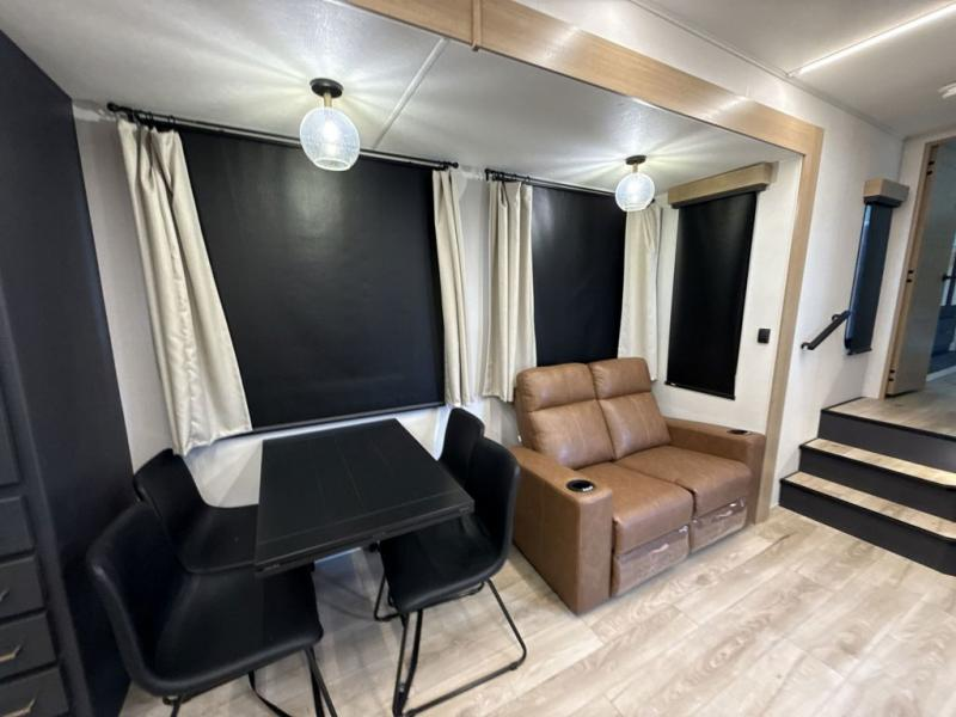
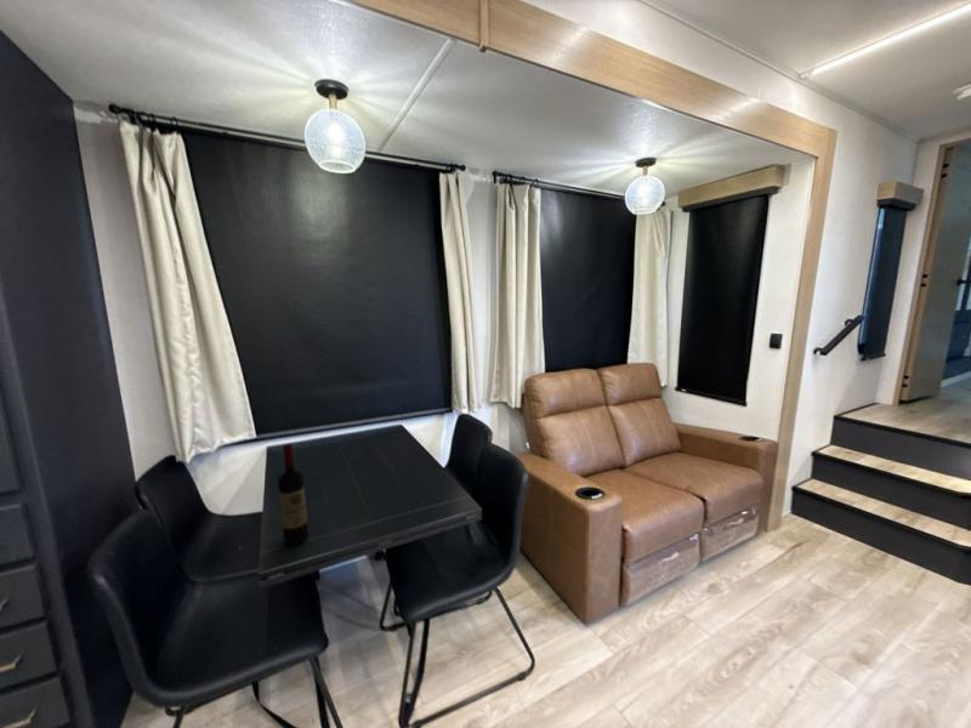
+ wine bottle (291, 493)
